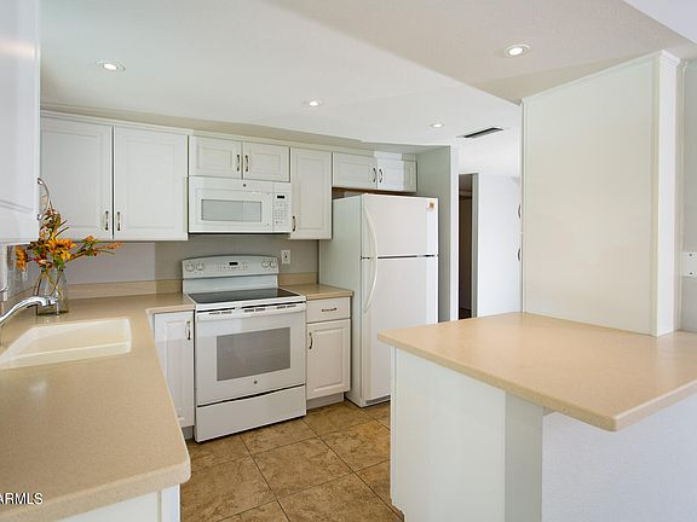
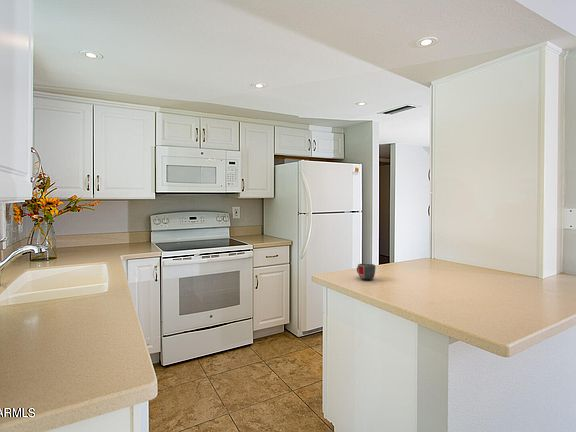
+ mug (364, 271)
